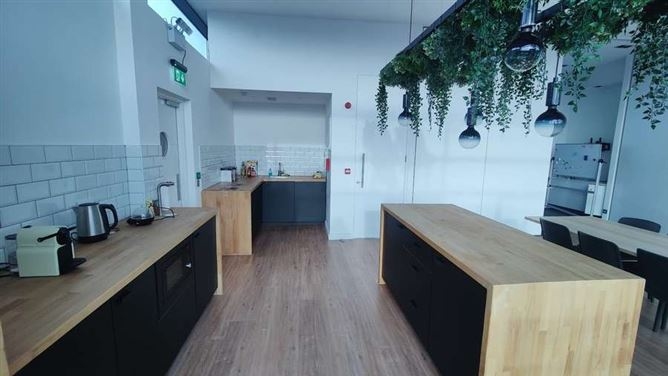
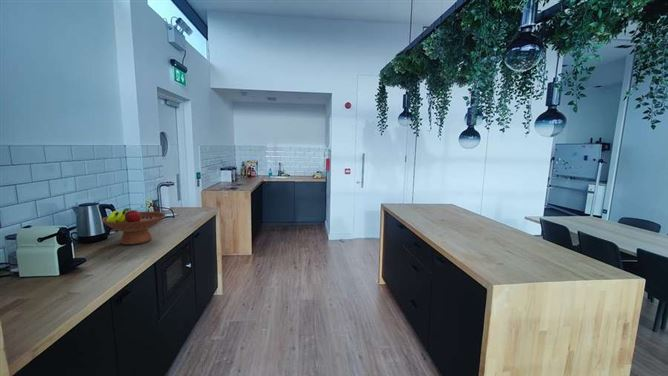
+ fruit bowl (135, 224)
